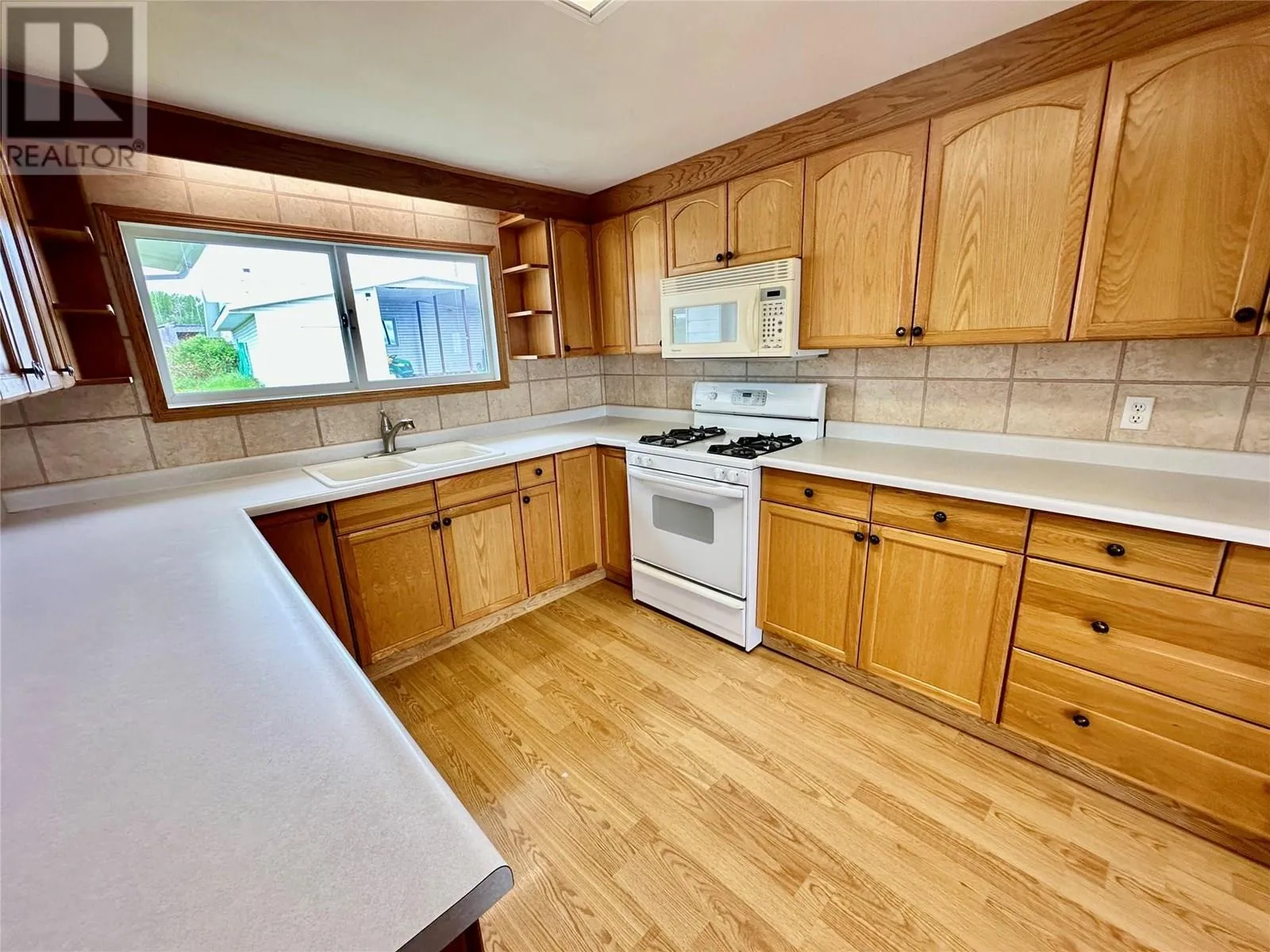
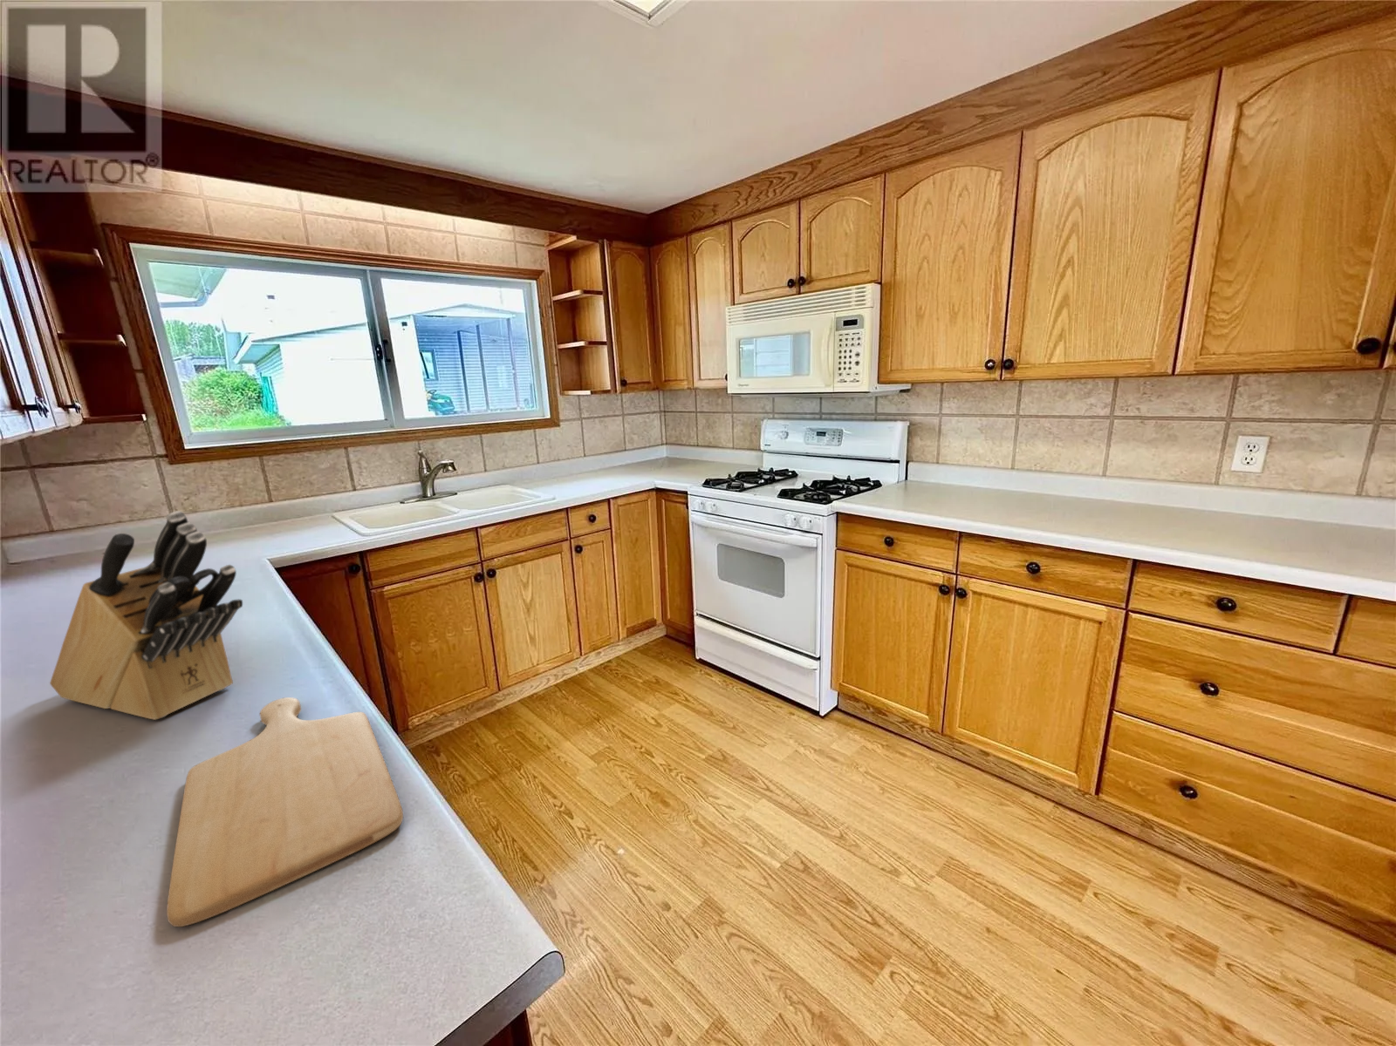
+ chopping board (287, 769)
+ knife block (137, 609)
